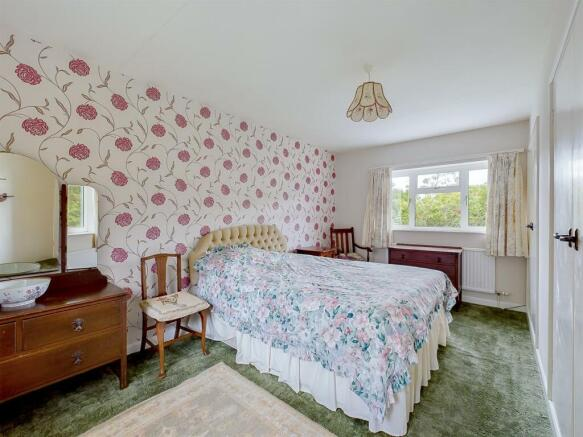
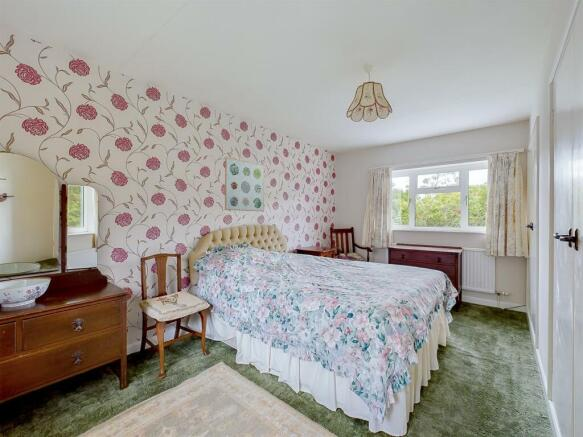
+ wall art (246, 186)
